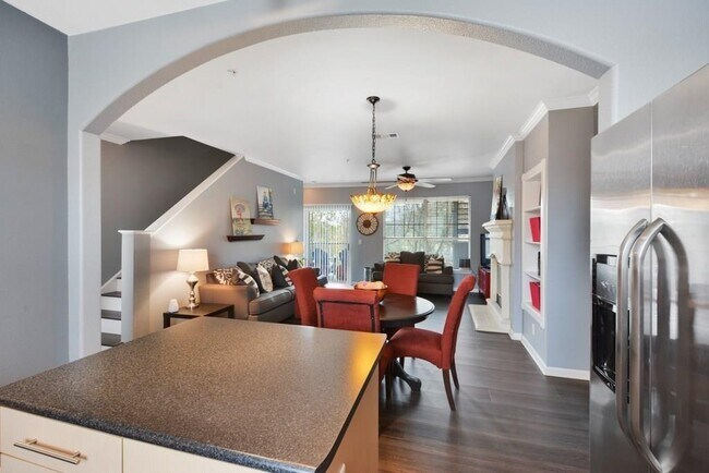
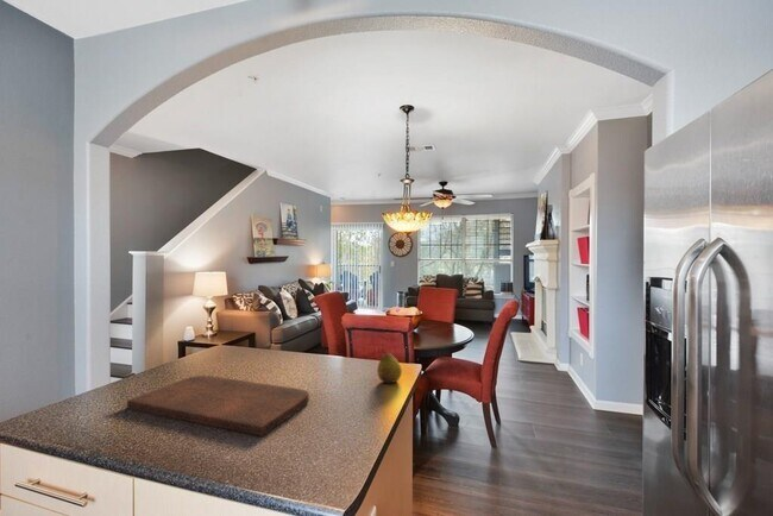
+ fruit (389, 365)
+ cutting board (224, 399)
